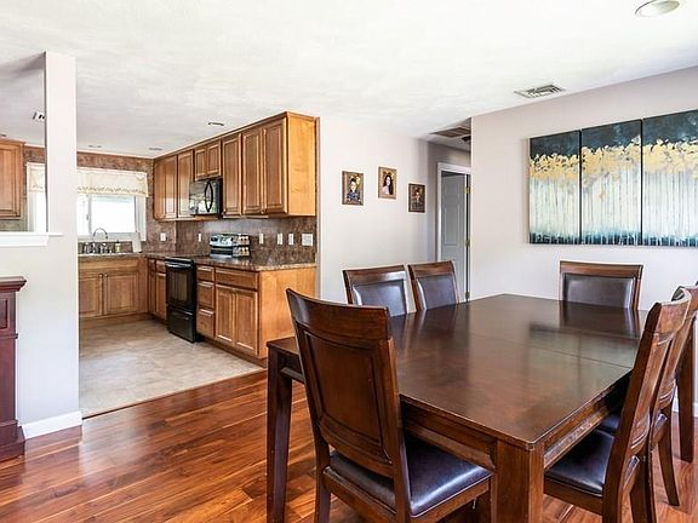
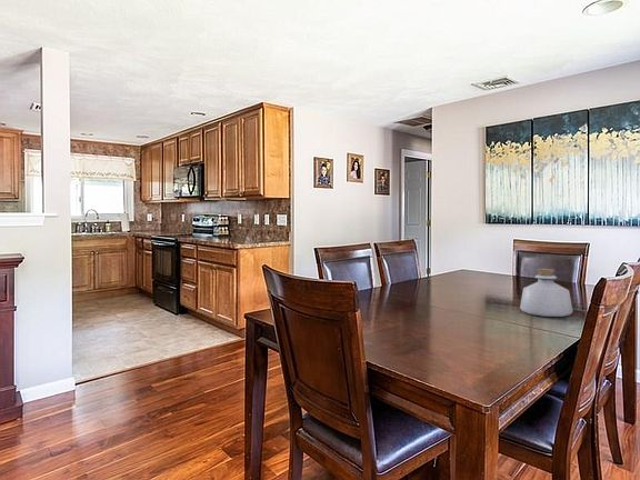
+ bottle (544, 290)
